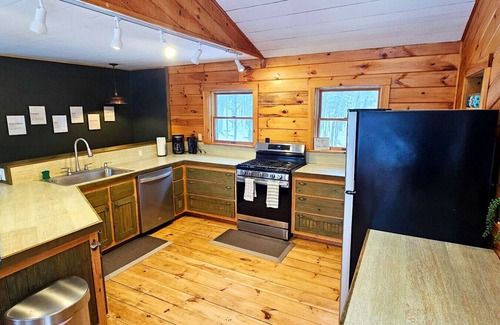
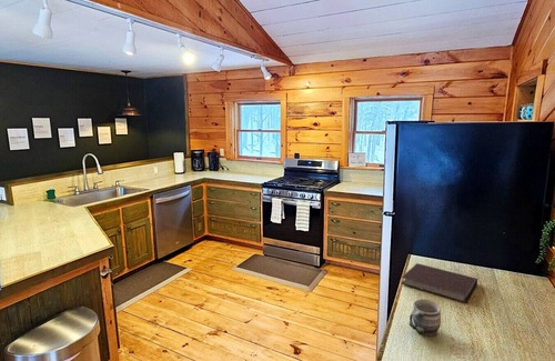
+ mug (424, 320)
+ notebook (438, 280)
